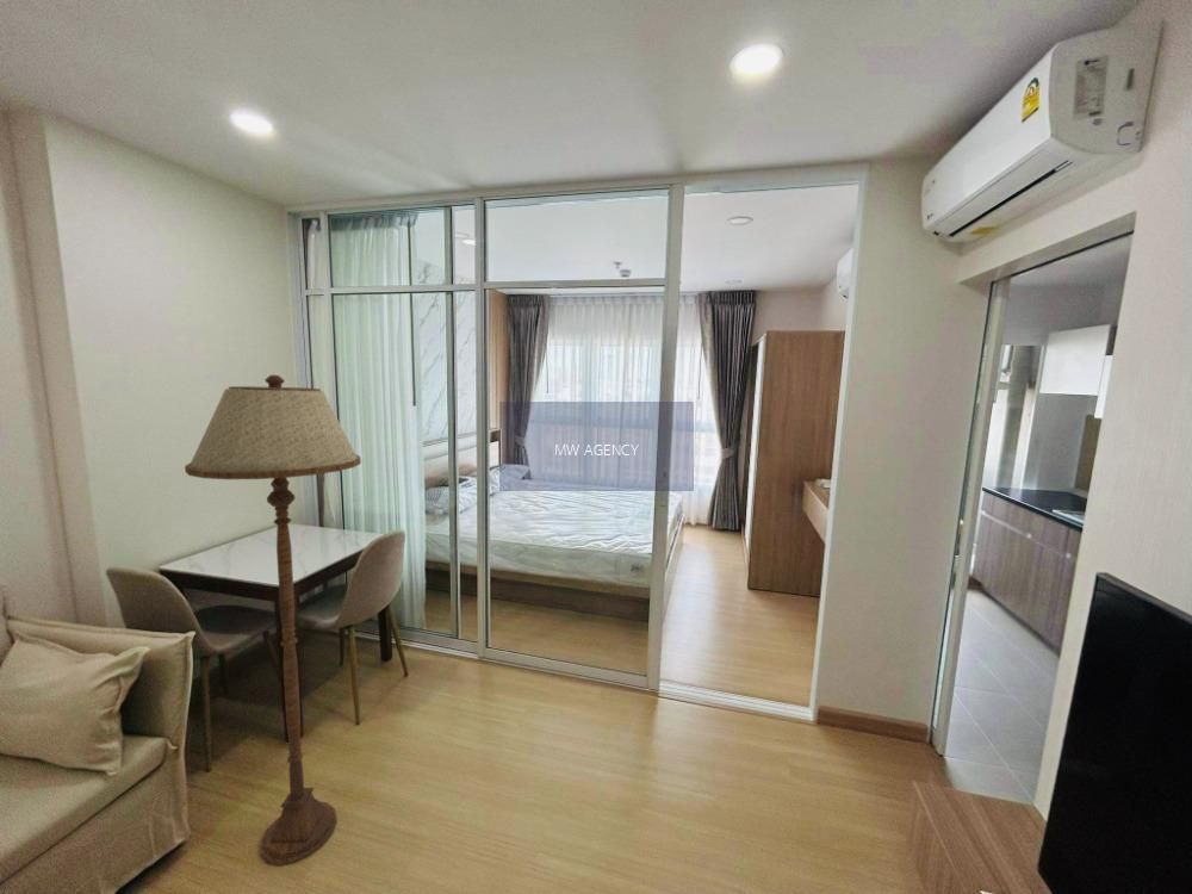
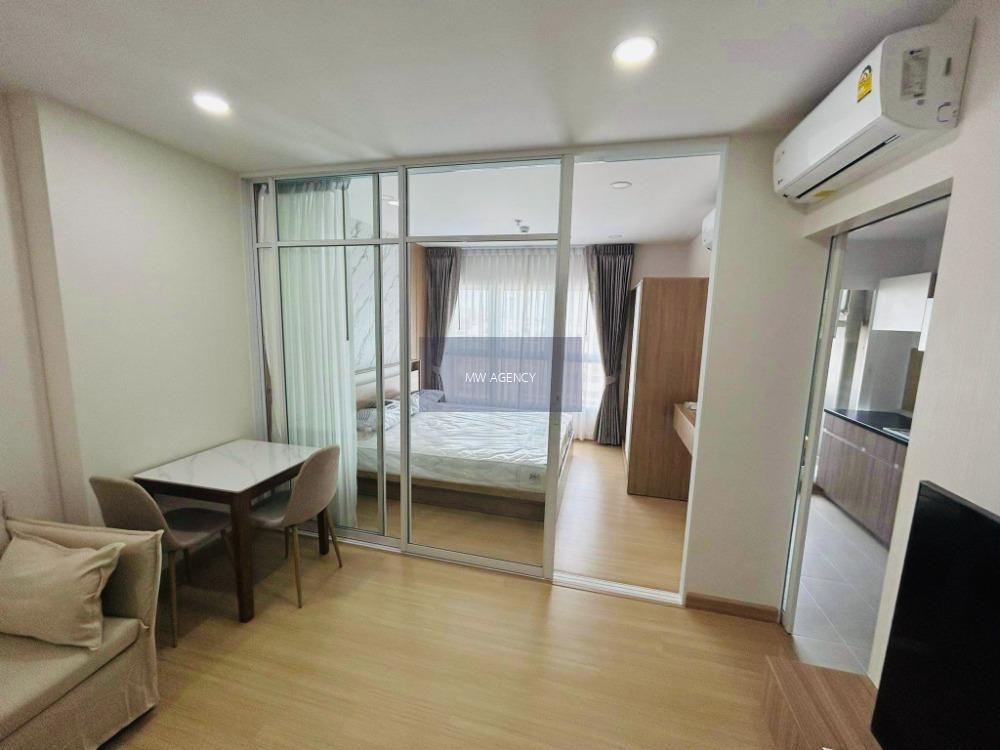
- floor lamp (288, 619)
